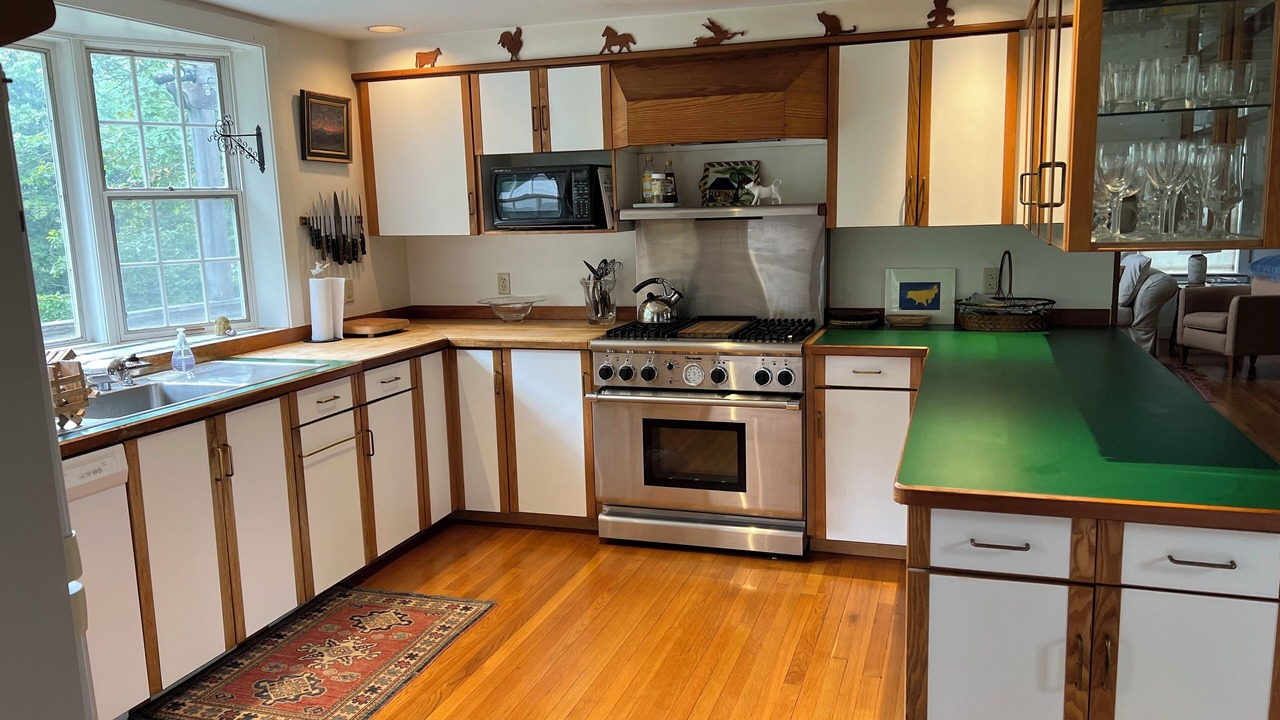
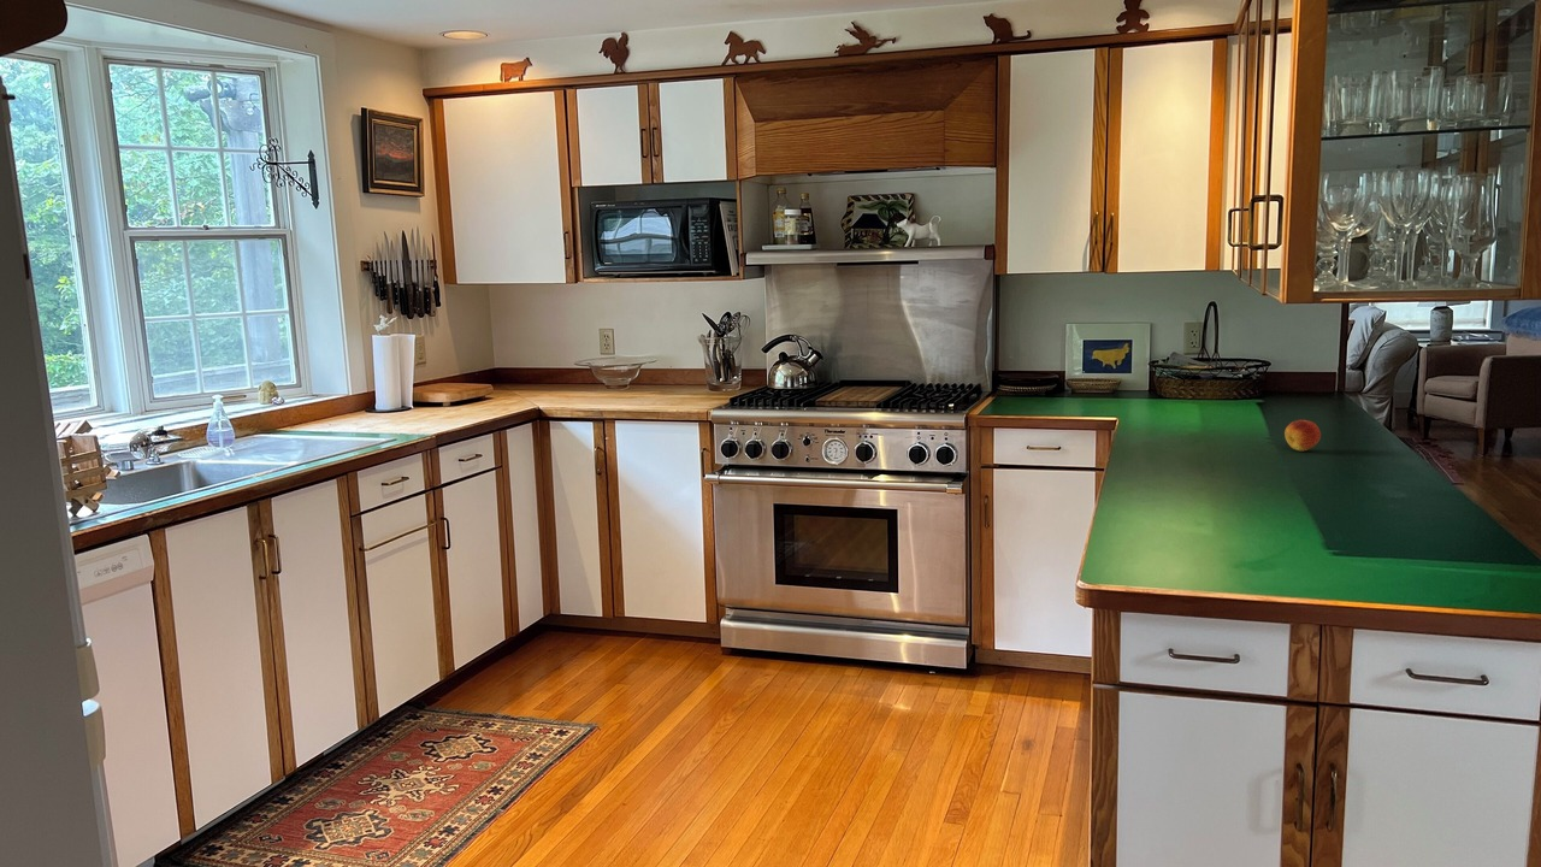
+ fruit (1301, 435)
